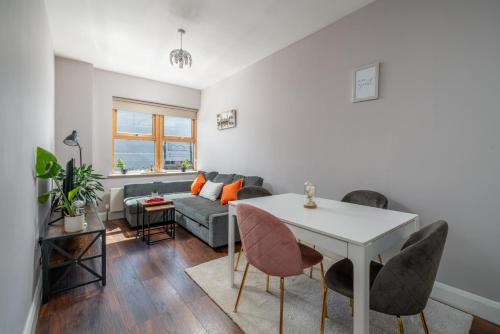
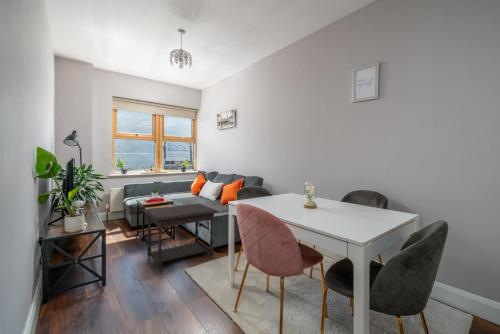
+ side table (179, 224)
